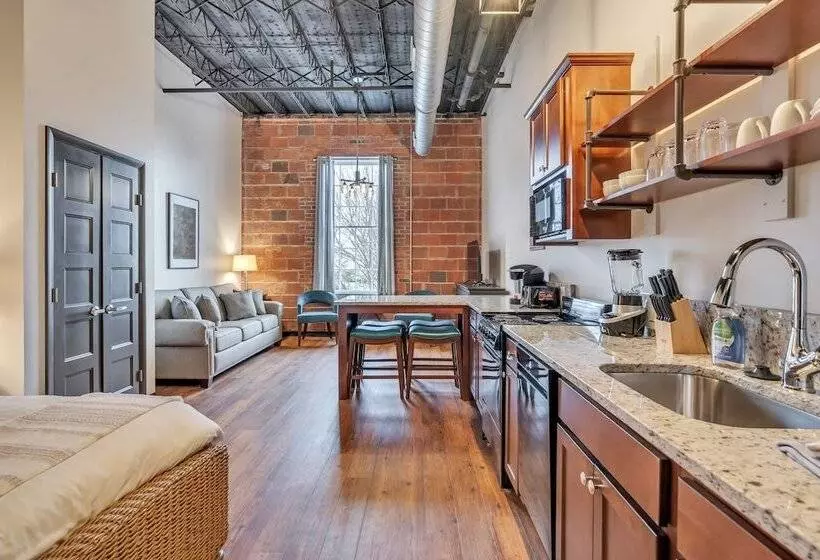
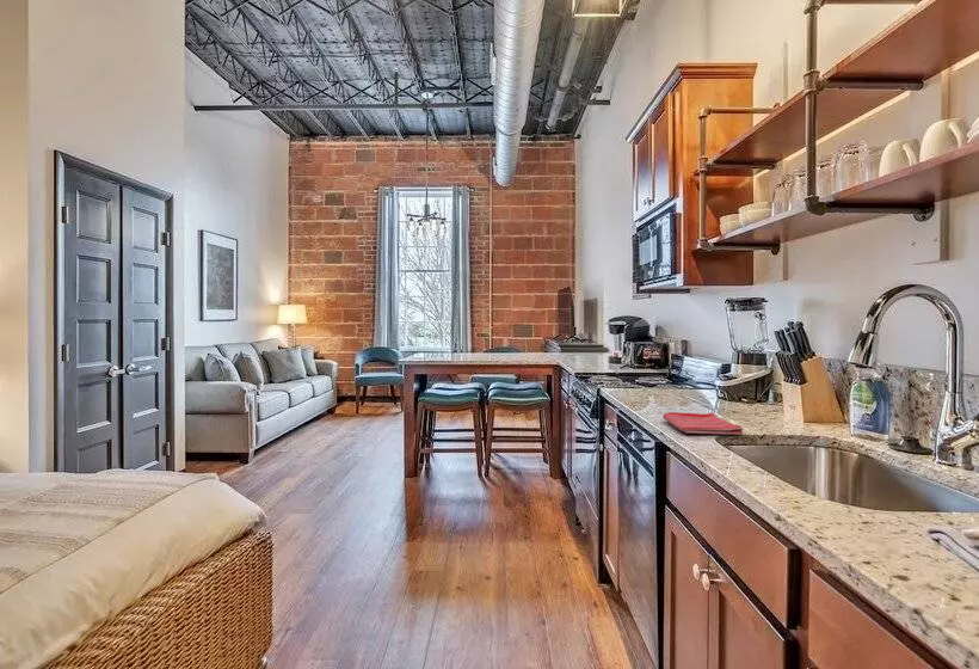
+ dish towel (700, 422)
